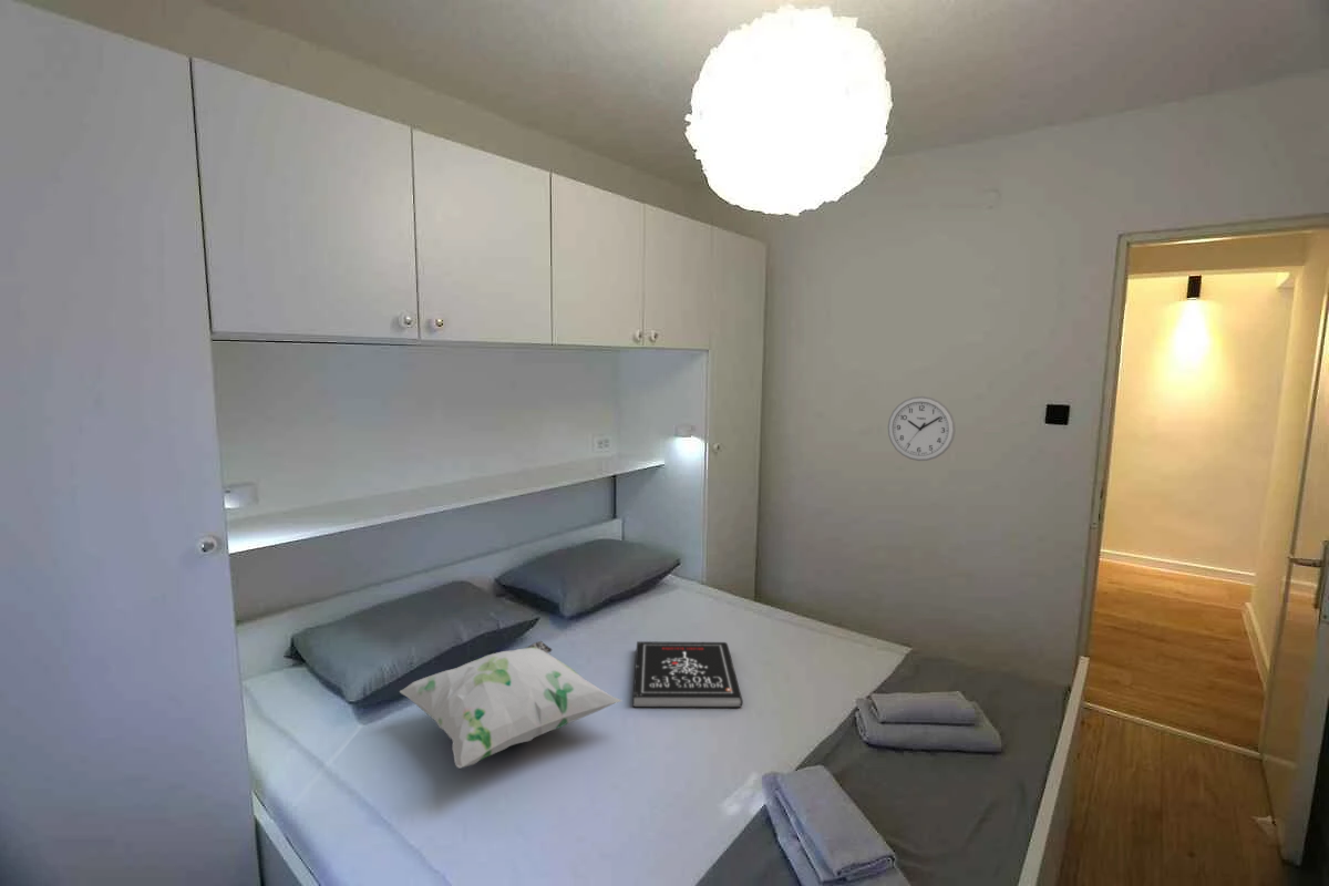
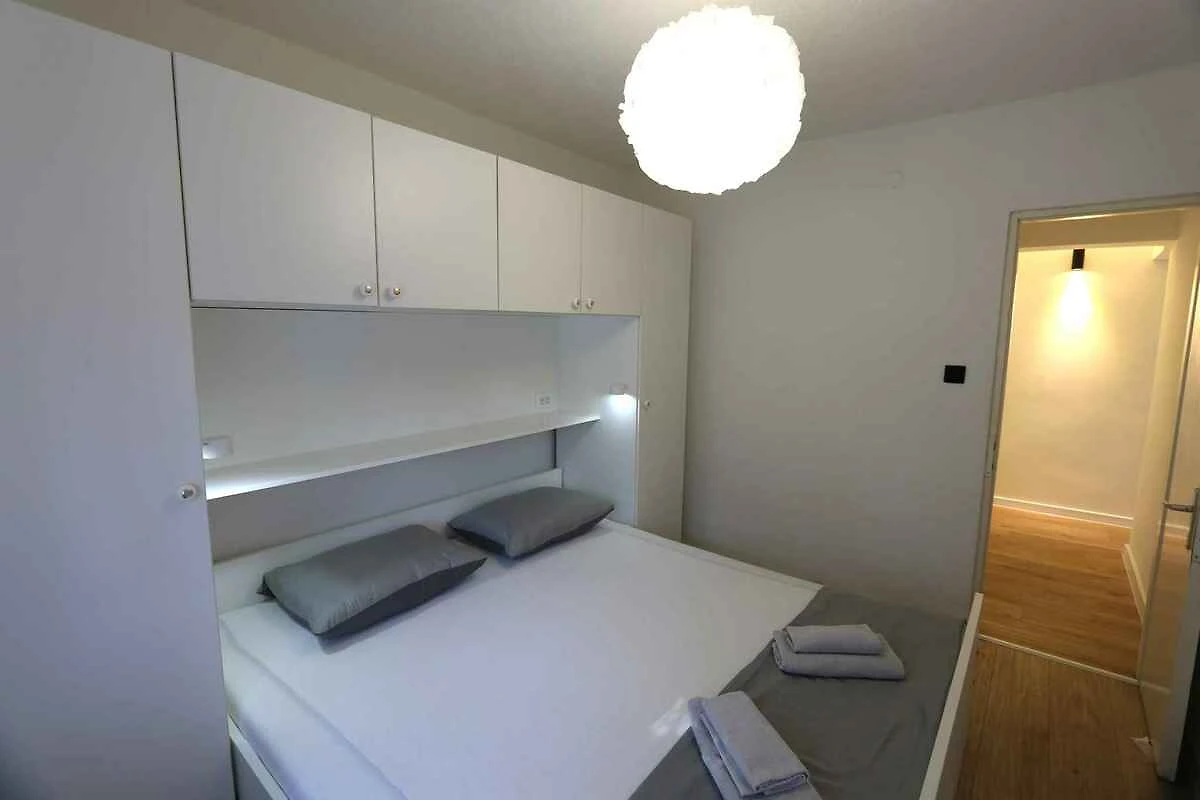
- book (684, 671)
- wall clock (919, 429)
- decorative pillow (507, 693)
